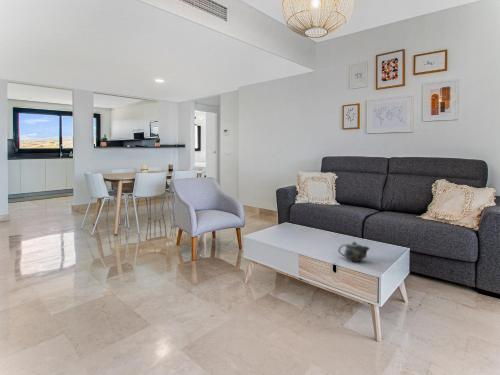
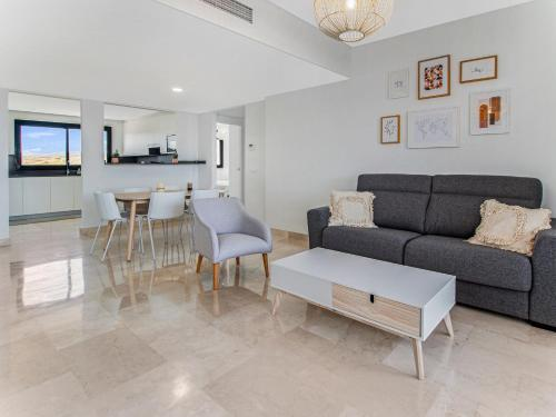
- chinaware (353, 250)
